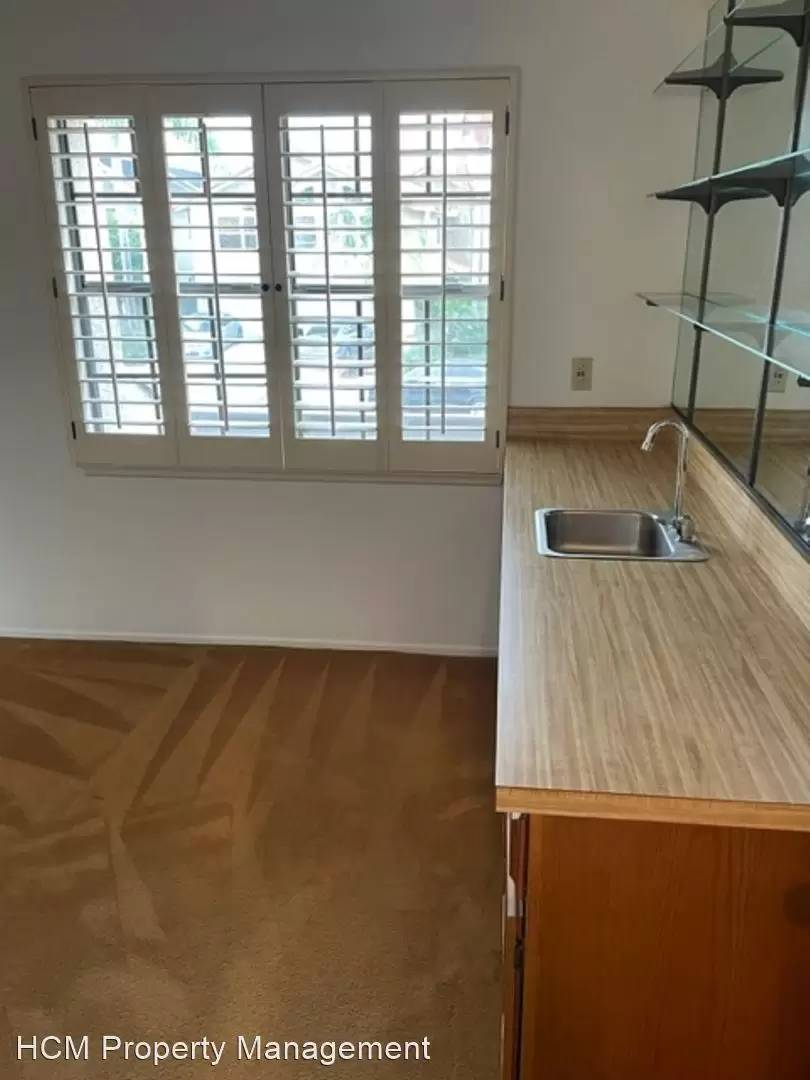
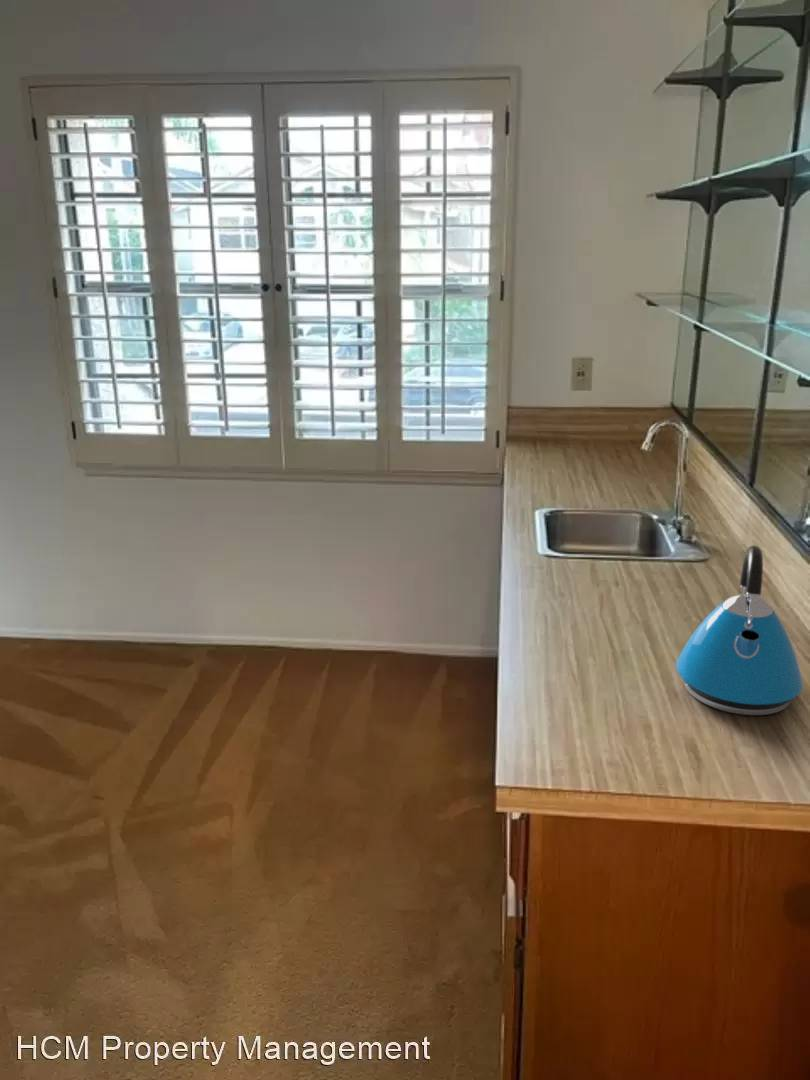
+ kettle (745, 619)
